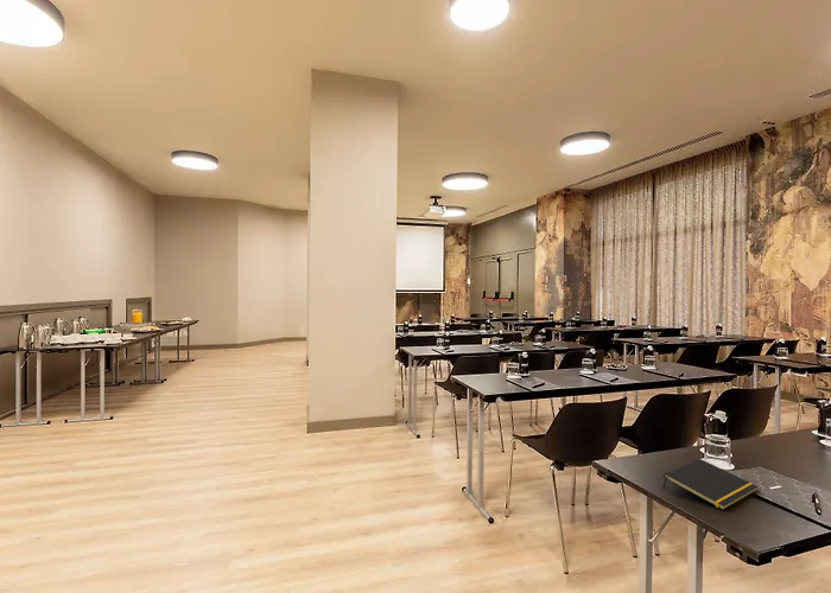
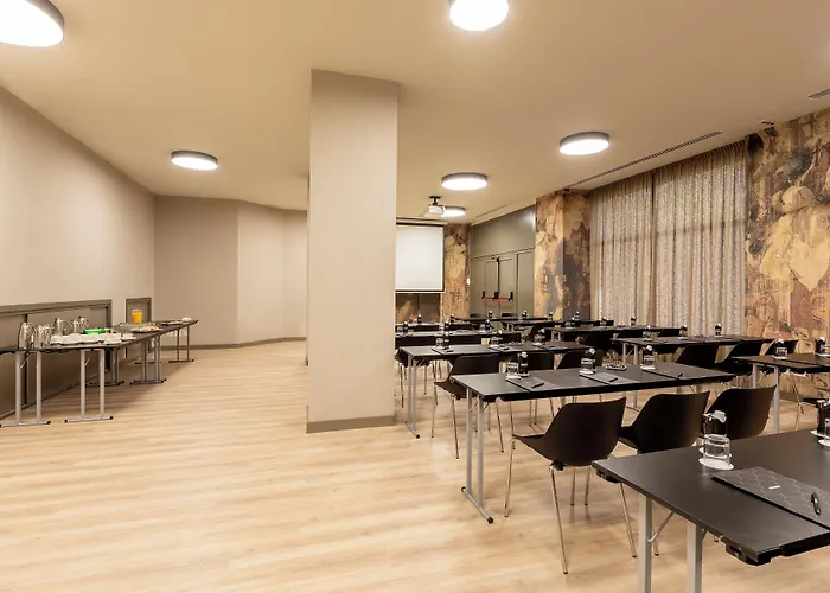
- notepad (710, 482)
